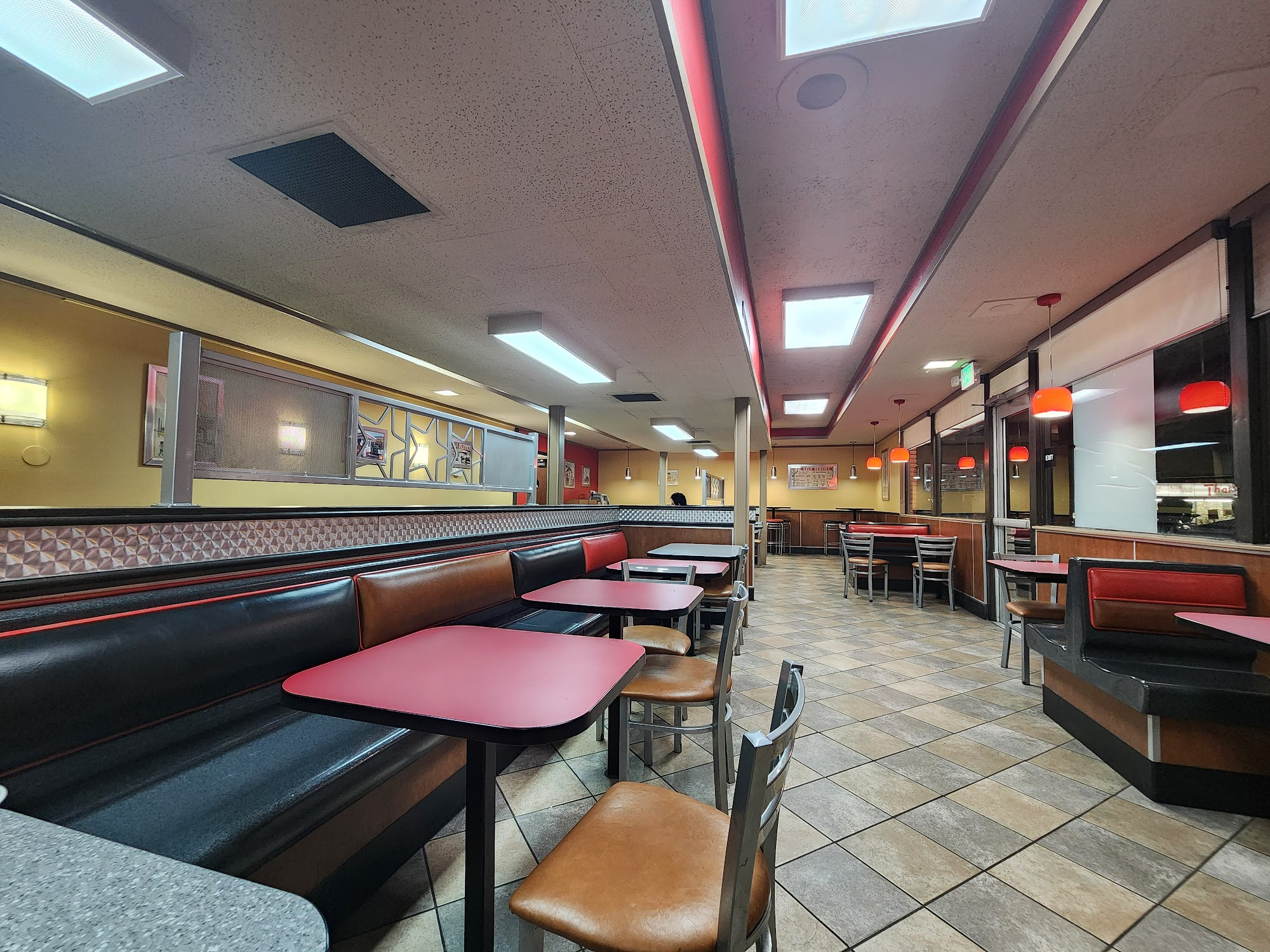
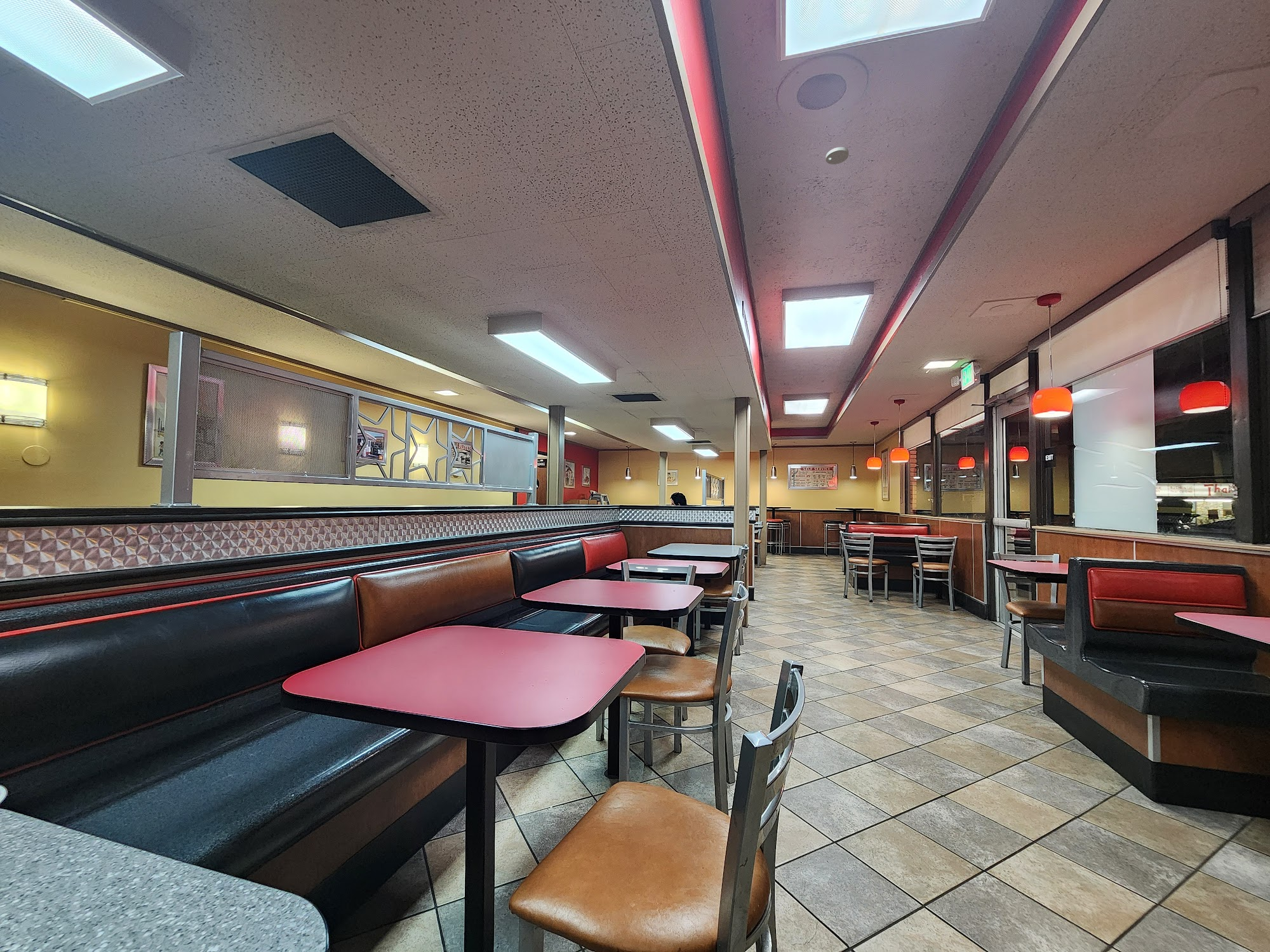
+ smoke detector (837, 155)
